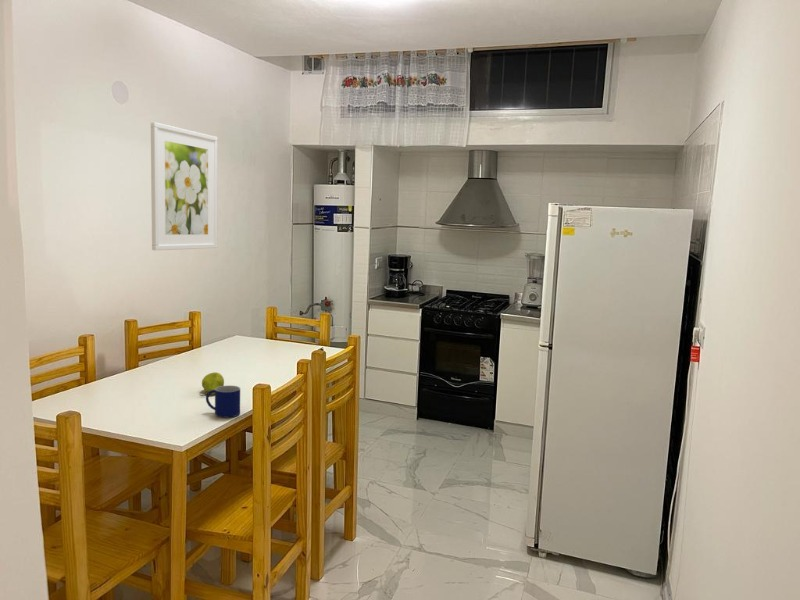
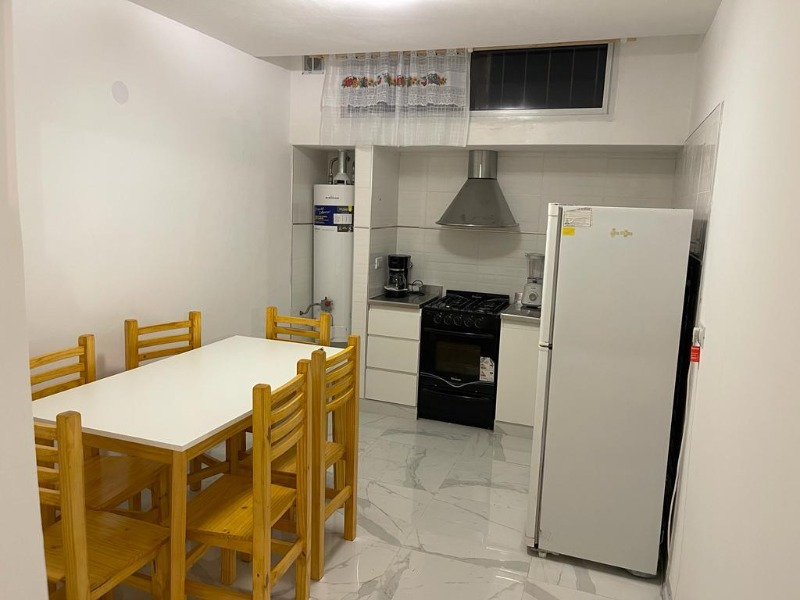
- mug (222, 400)
- fruit (211, 383)
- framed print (186, 190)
